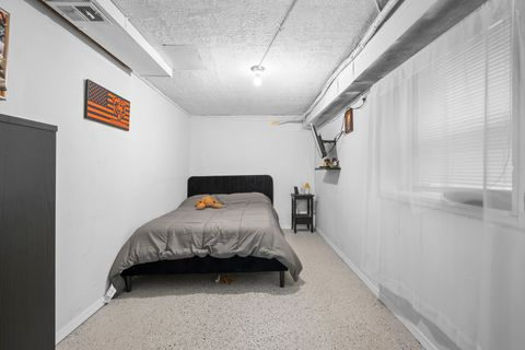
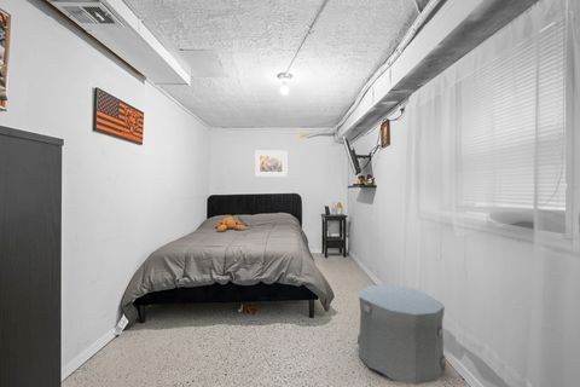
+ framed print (271, 163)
+ trash can (399, 327)
